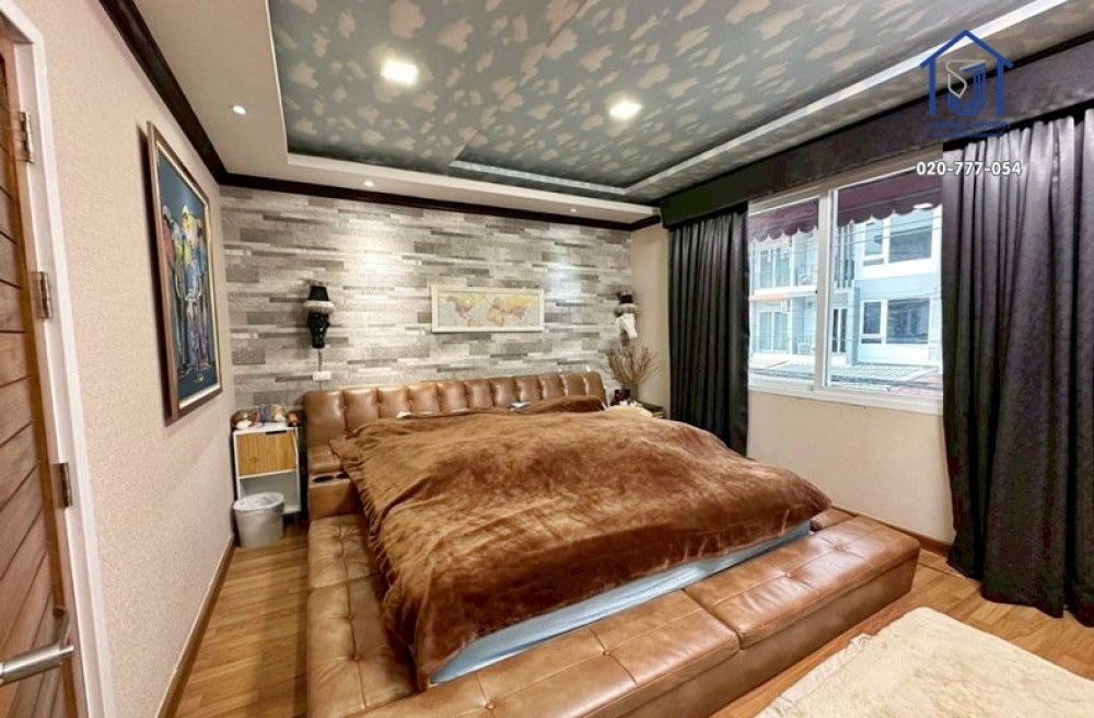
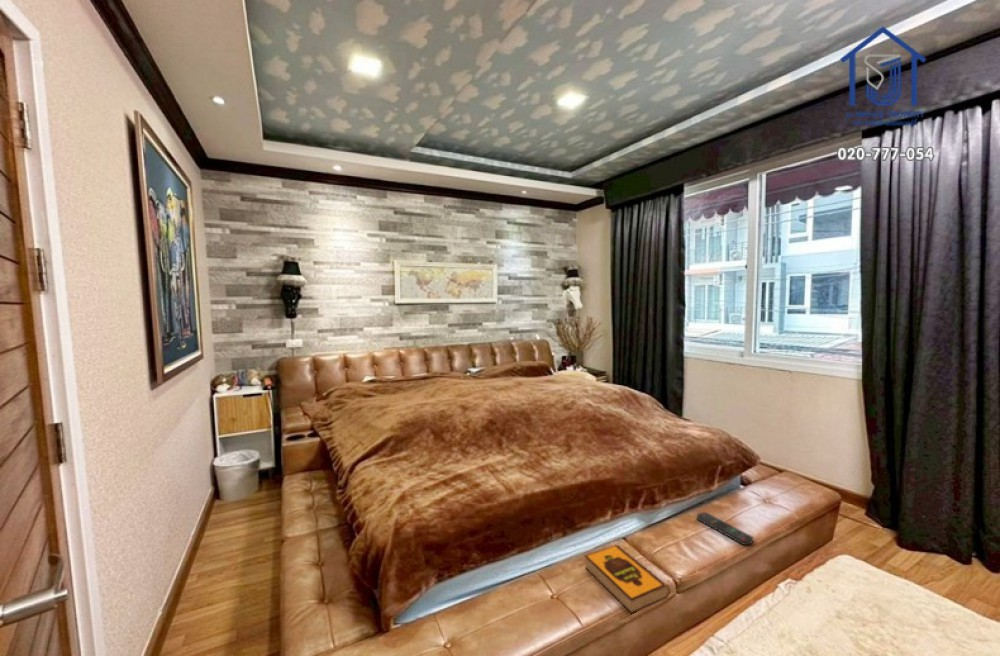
+ remote control (723, 527)
+ hardback book (625, 575)
